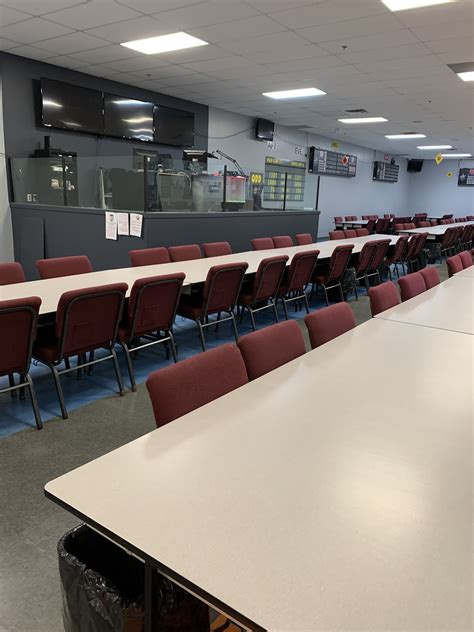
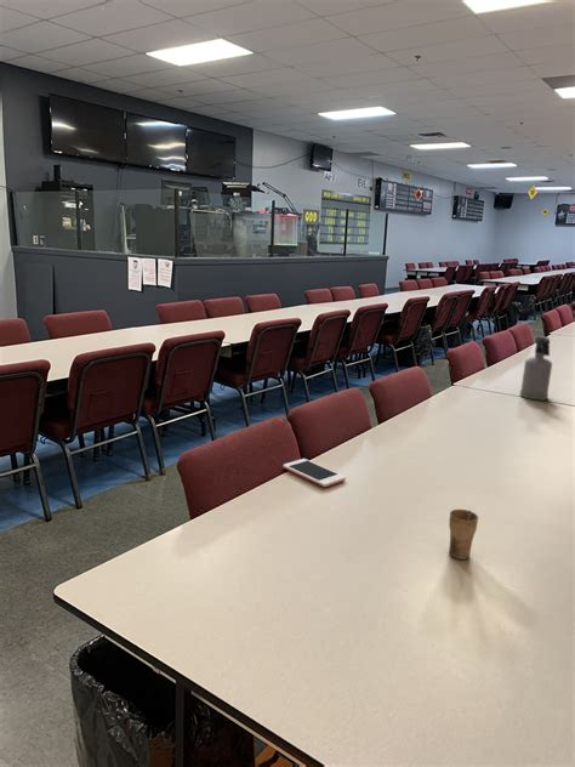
+ spray bottle (539, 367)
+ cell phone (313, 471)
+ cup (462, 529)
